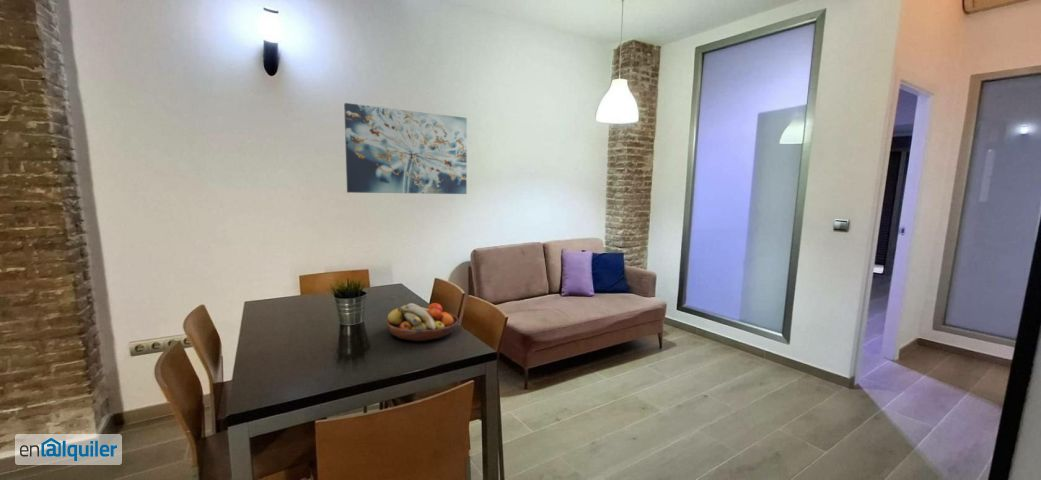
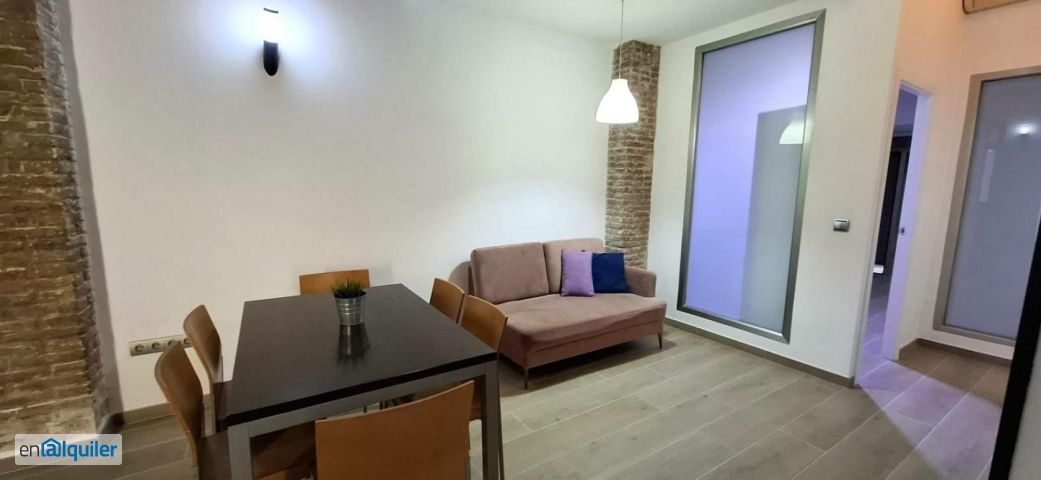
- fruit bowl (423, 317)
- wall art (410, 152)
